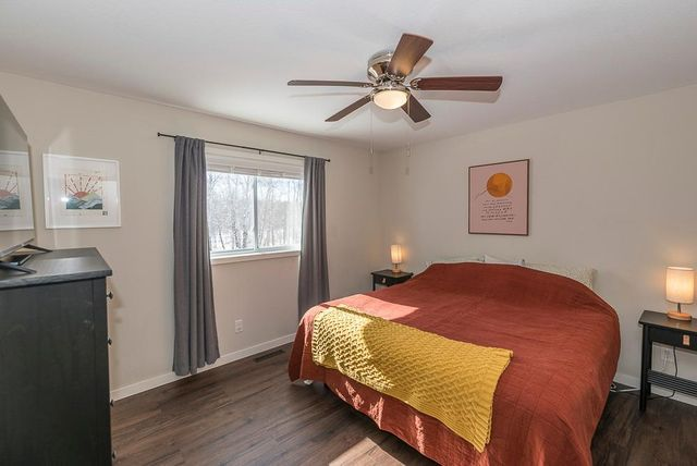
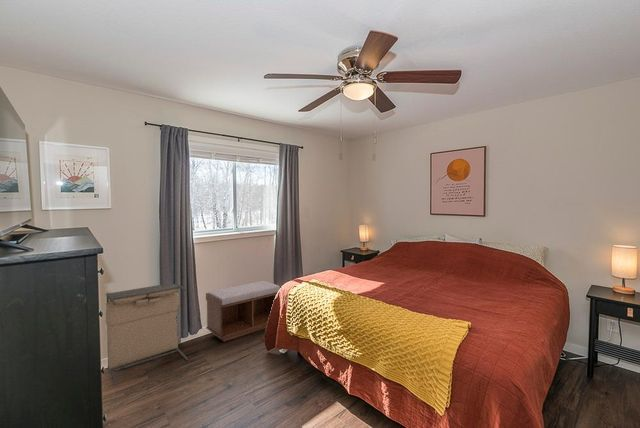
+ bench (245, 308)
+ laundry hamper (148, 327)
